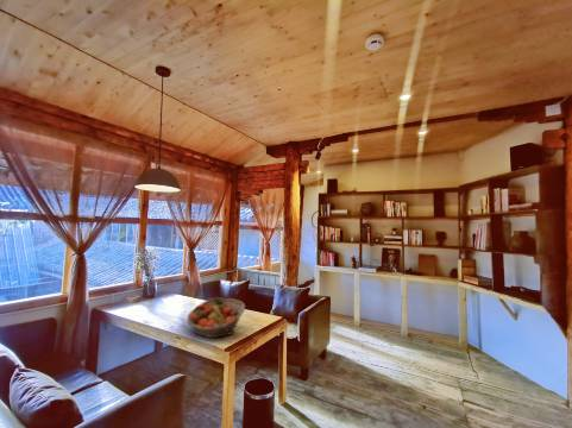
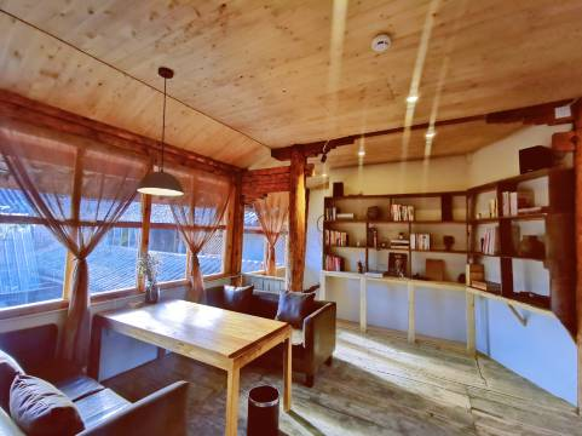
- fruit basket (215, 316)
